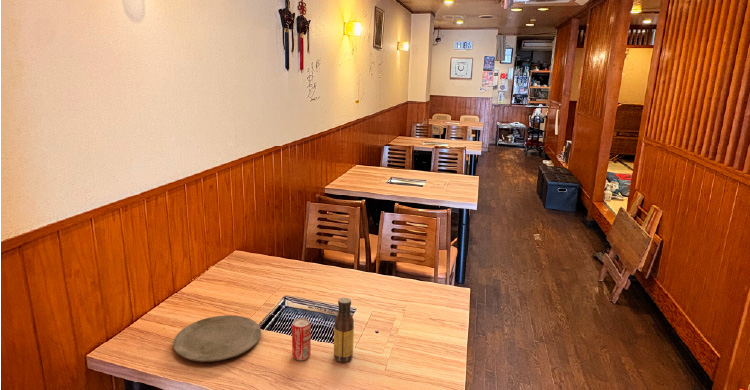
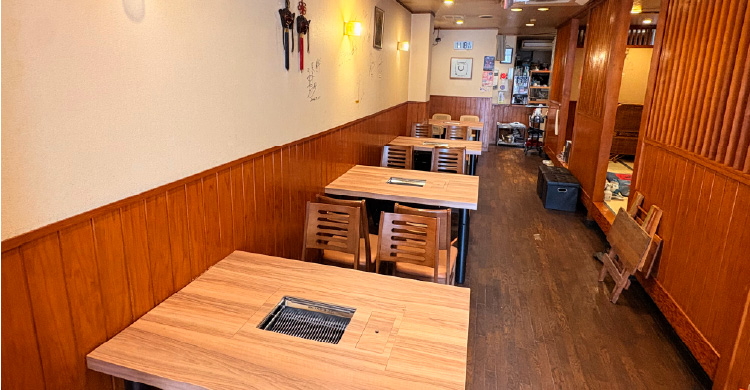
- beverage can (301, 339)
- sauce bottle (343, 329)
- plate (218, 337)
